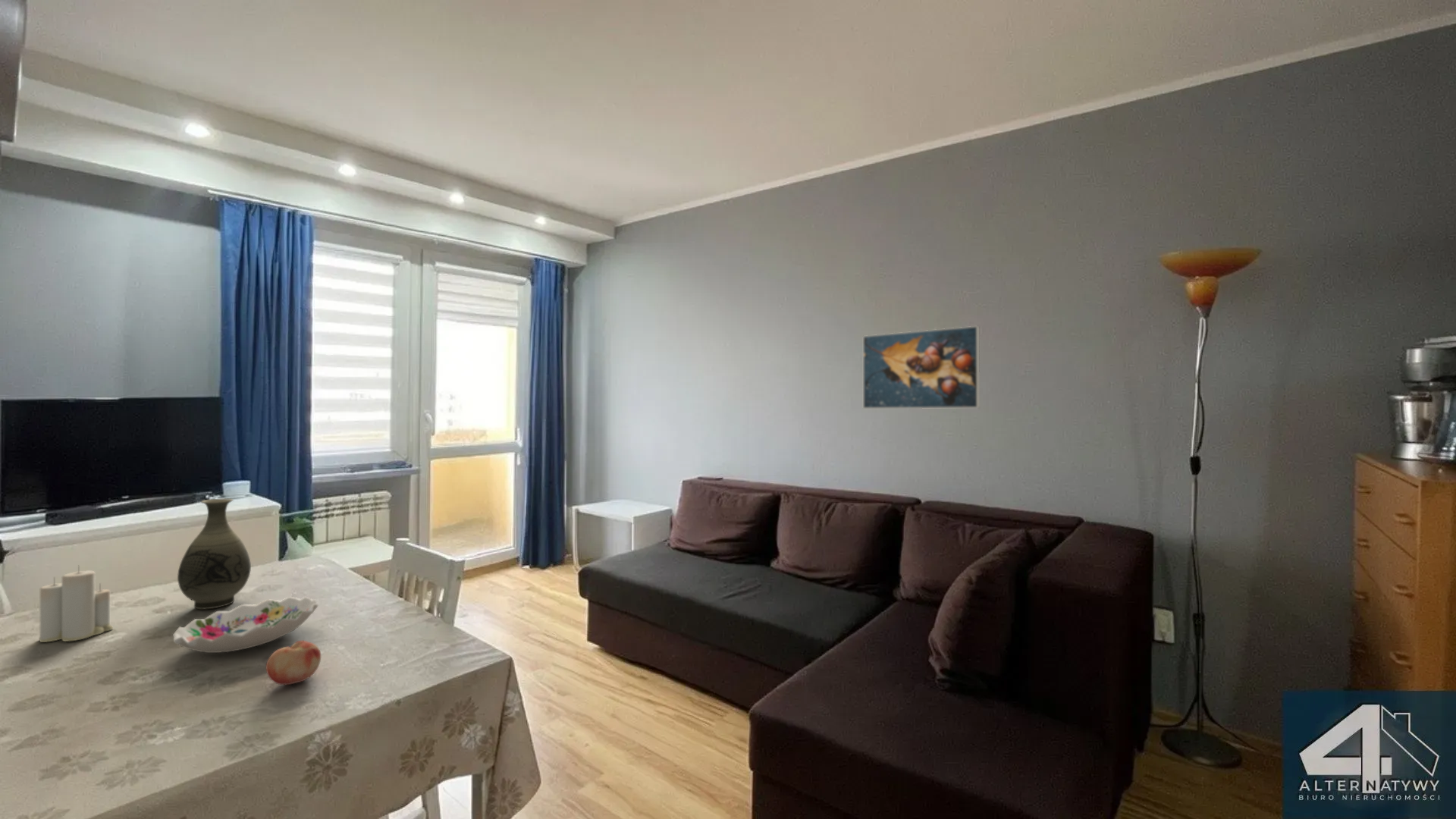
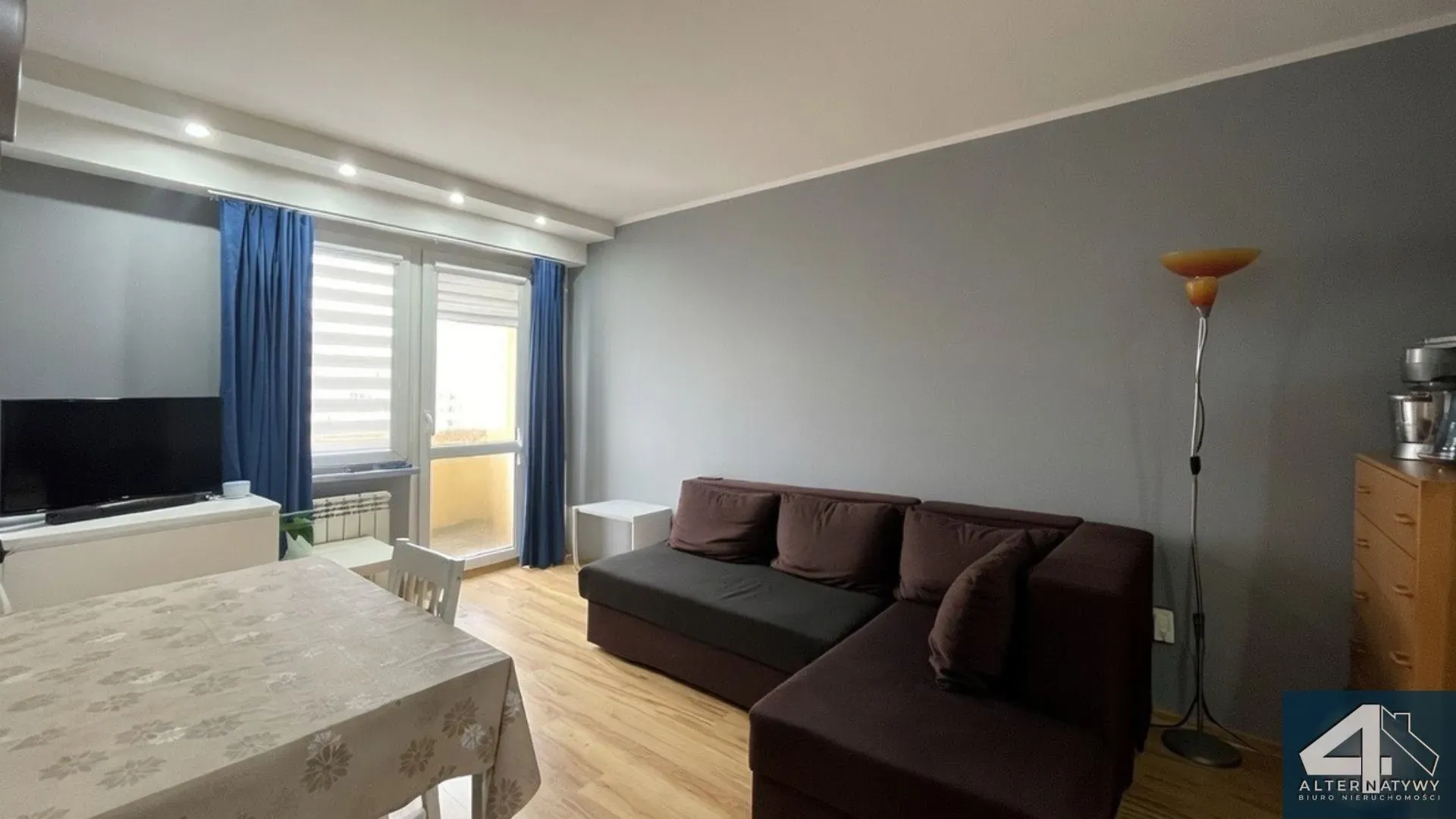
- decorative bowl (249, 626)
- vase (215, 552)
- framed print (918, 369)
- candle (77, 599)
- fruit (293, 663)
